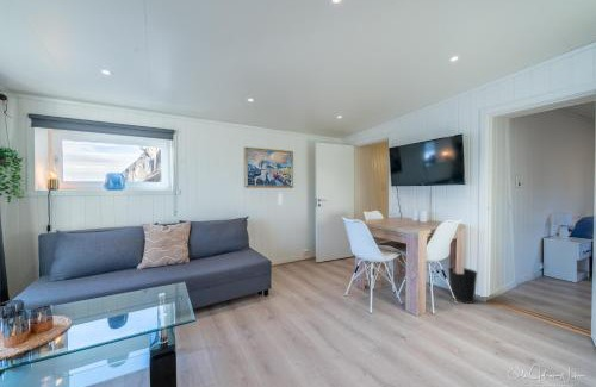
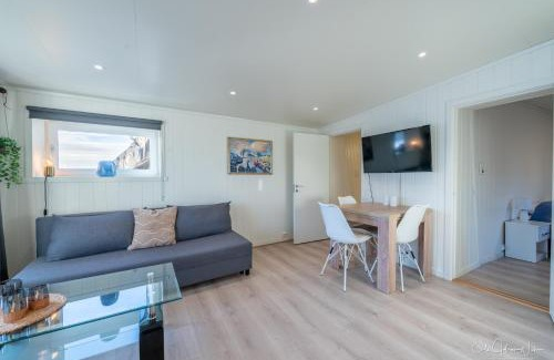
- wastebasket (462, 285)
